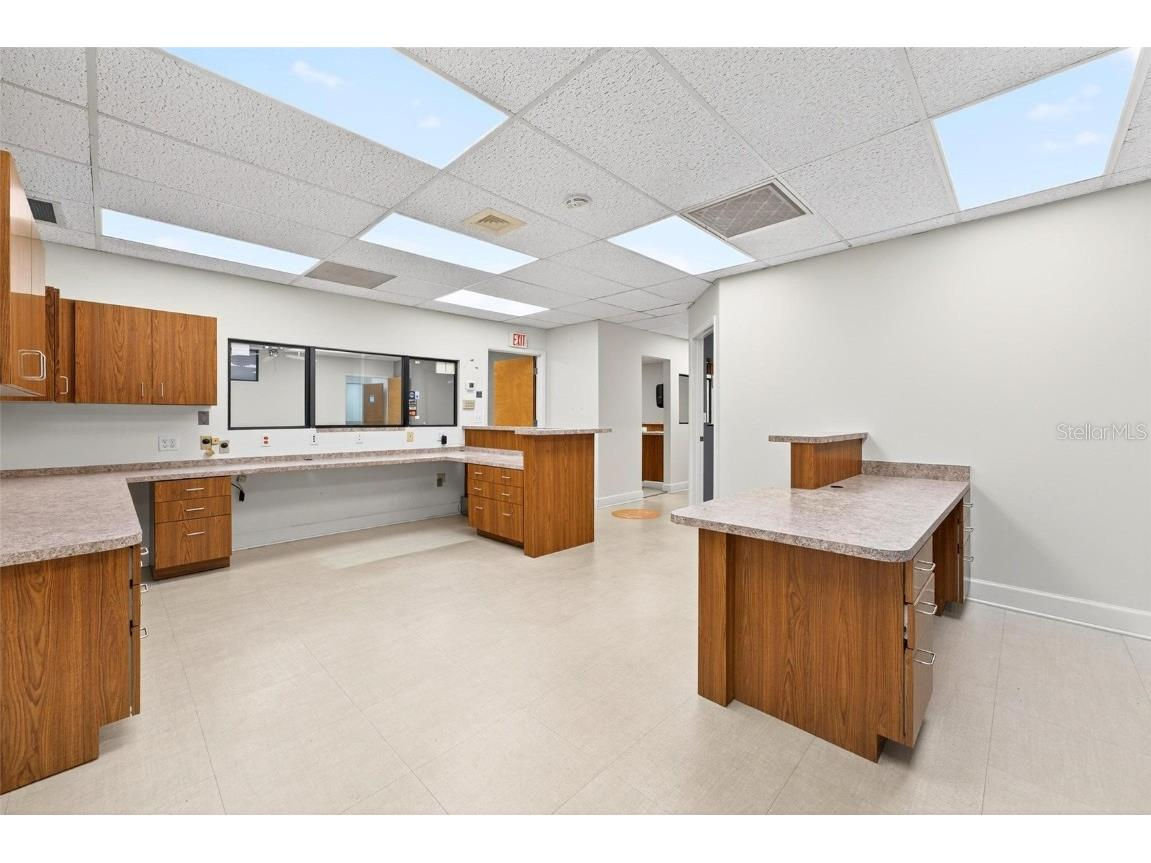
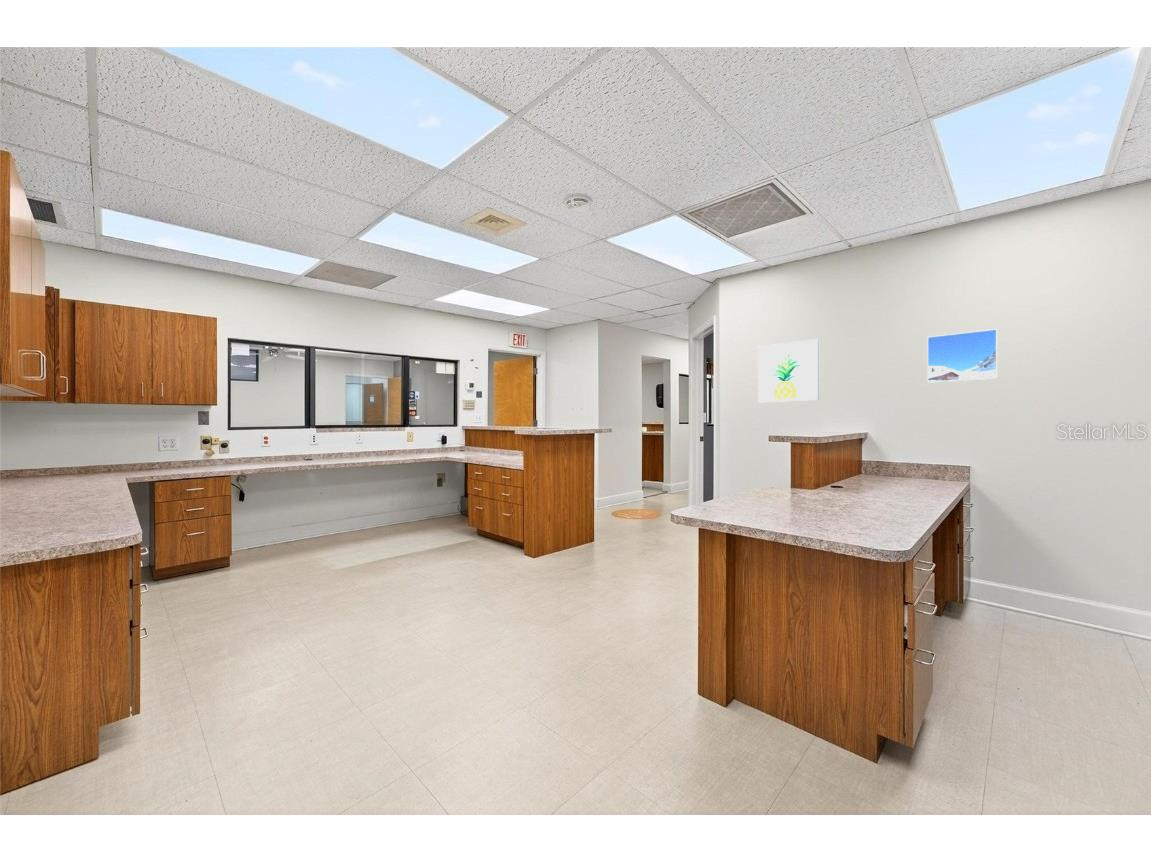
+ wall art (787, 372)
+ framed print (961, 356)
